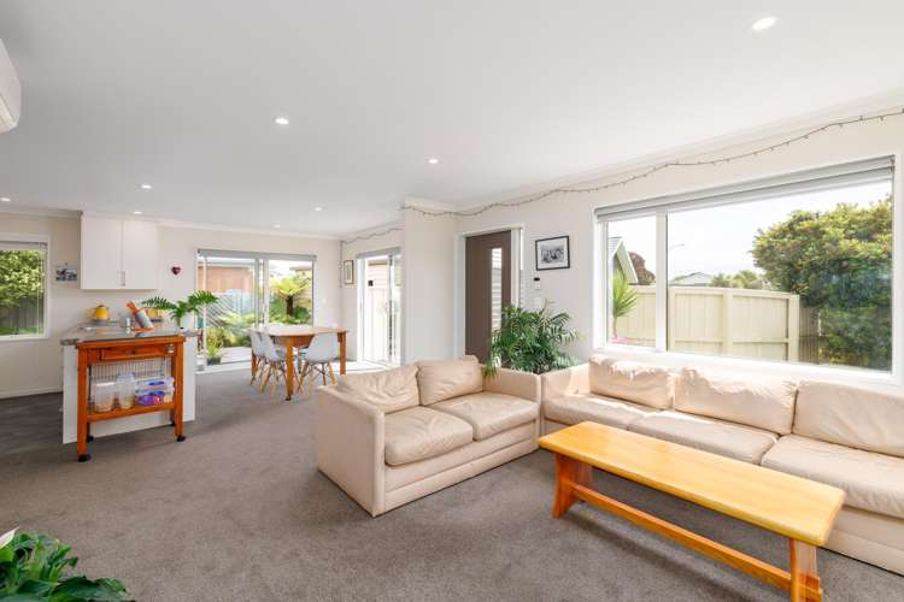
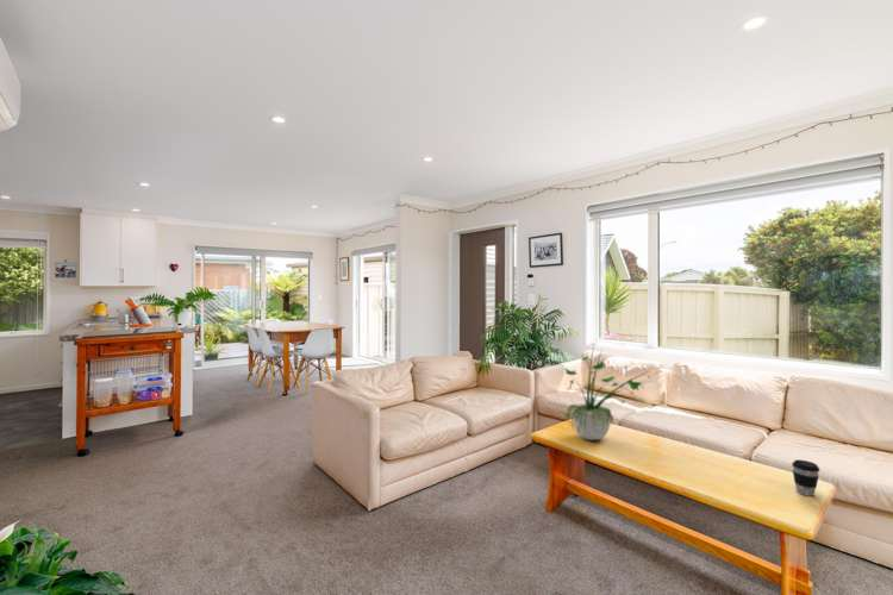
+ potted plant (606, 392)
+ coffee cup (805, 477)
